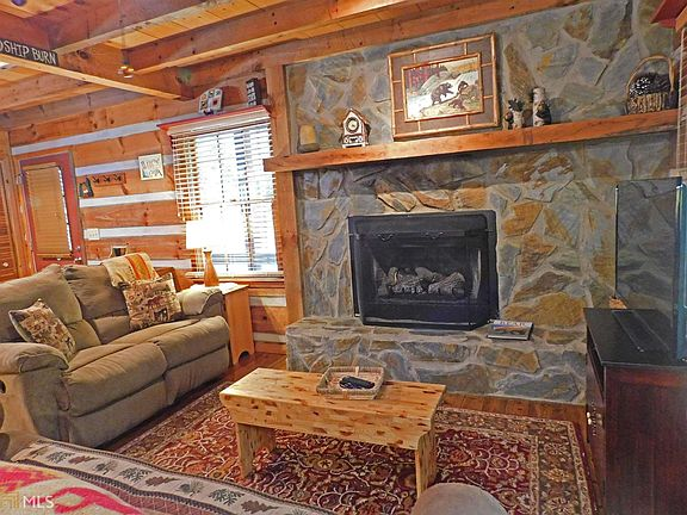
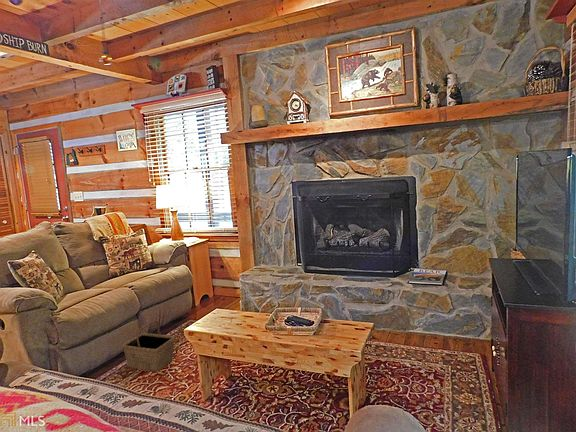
+ basket (149, 343)
